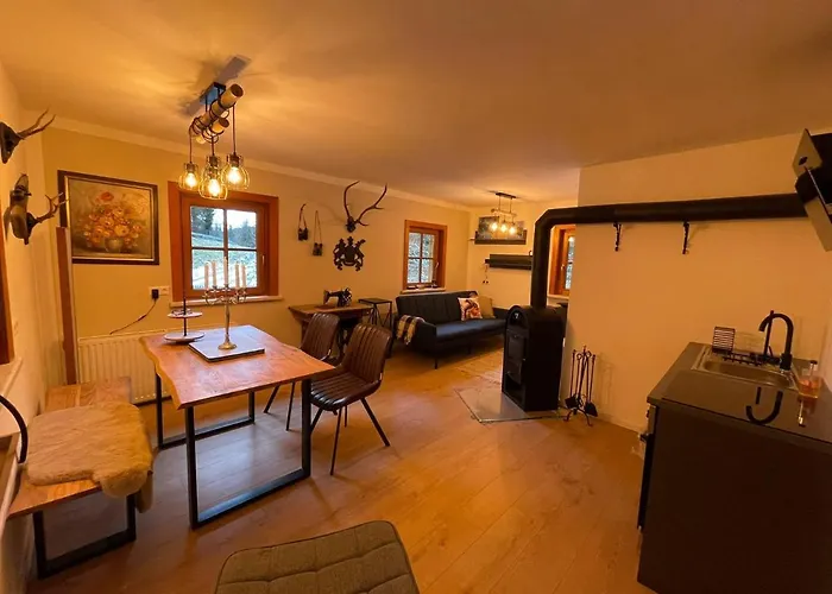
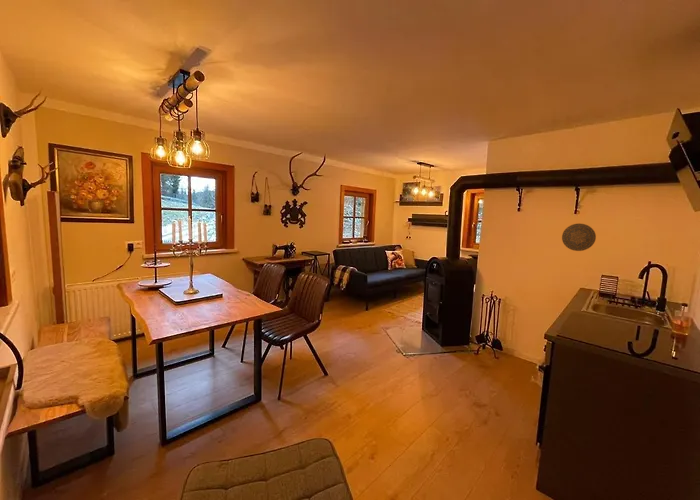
+ decorative plate (578, 237)
